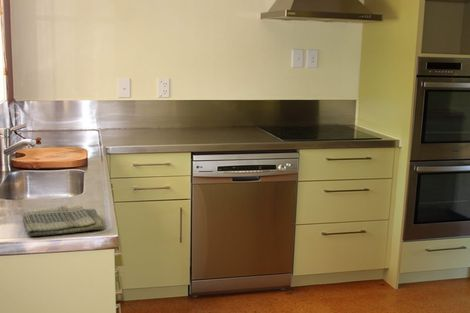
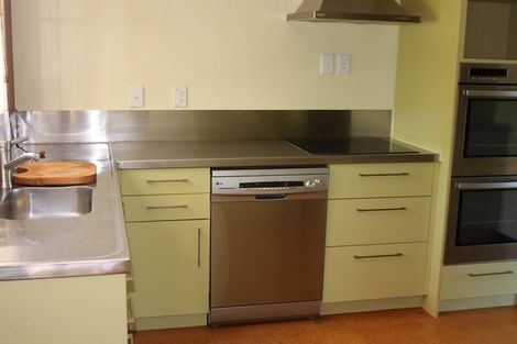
- dish towel (62, 218)
